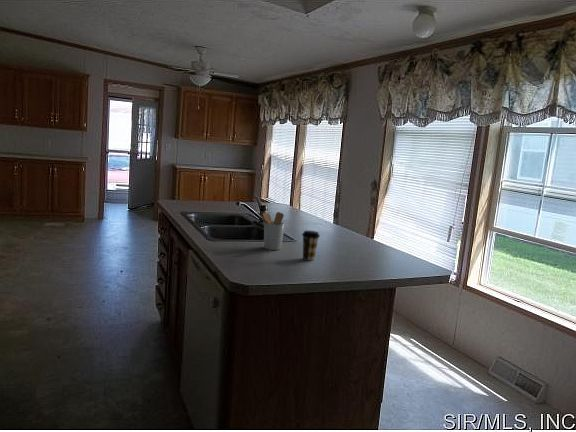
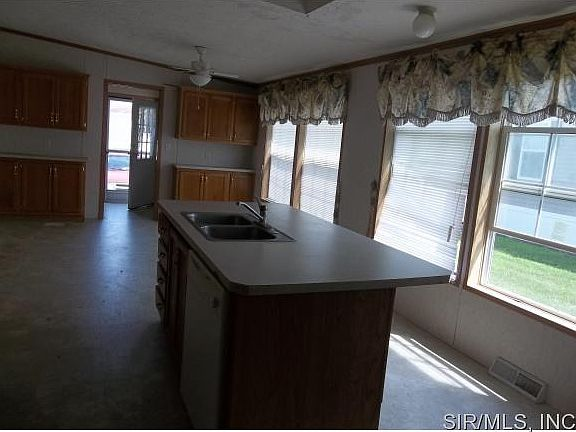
- utensil holder (269, 229)
- coffee cup (309, 245)
